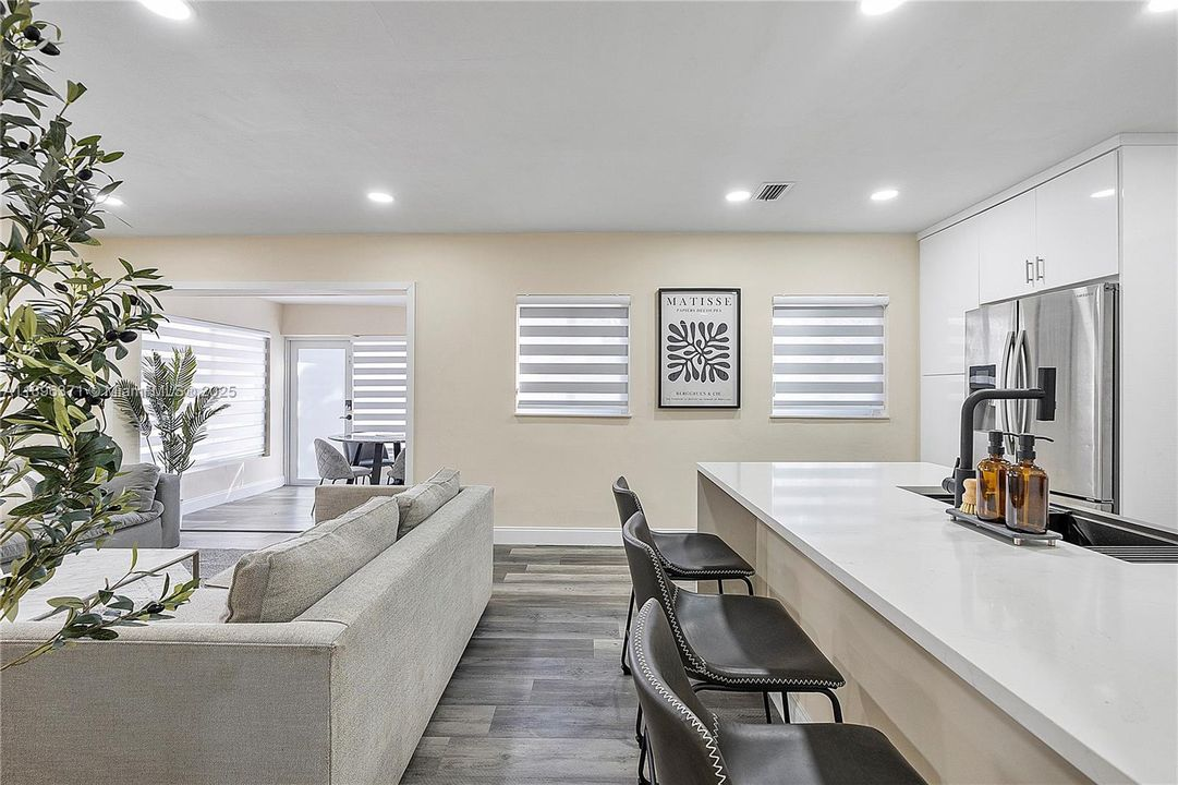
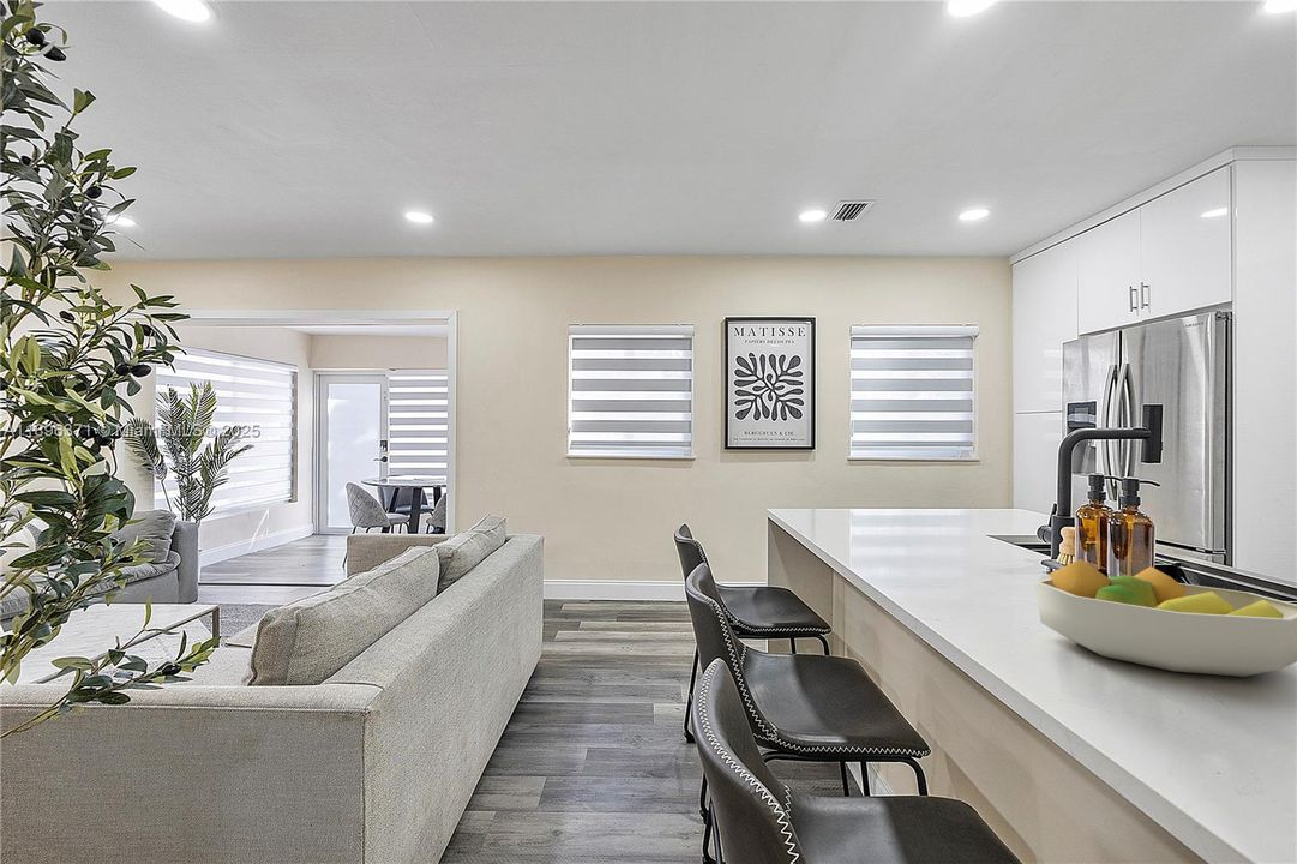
+ fruit bowl (1163, 610)
